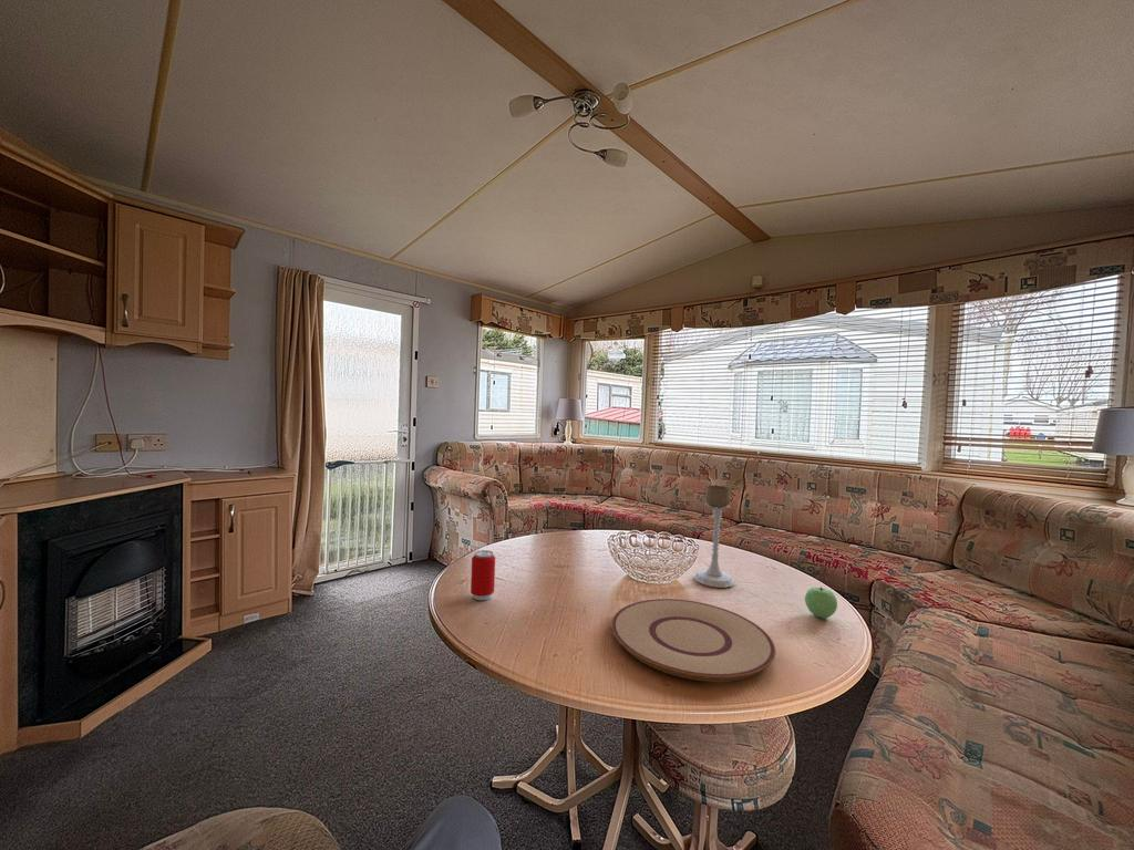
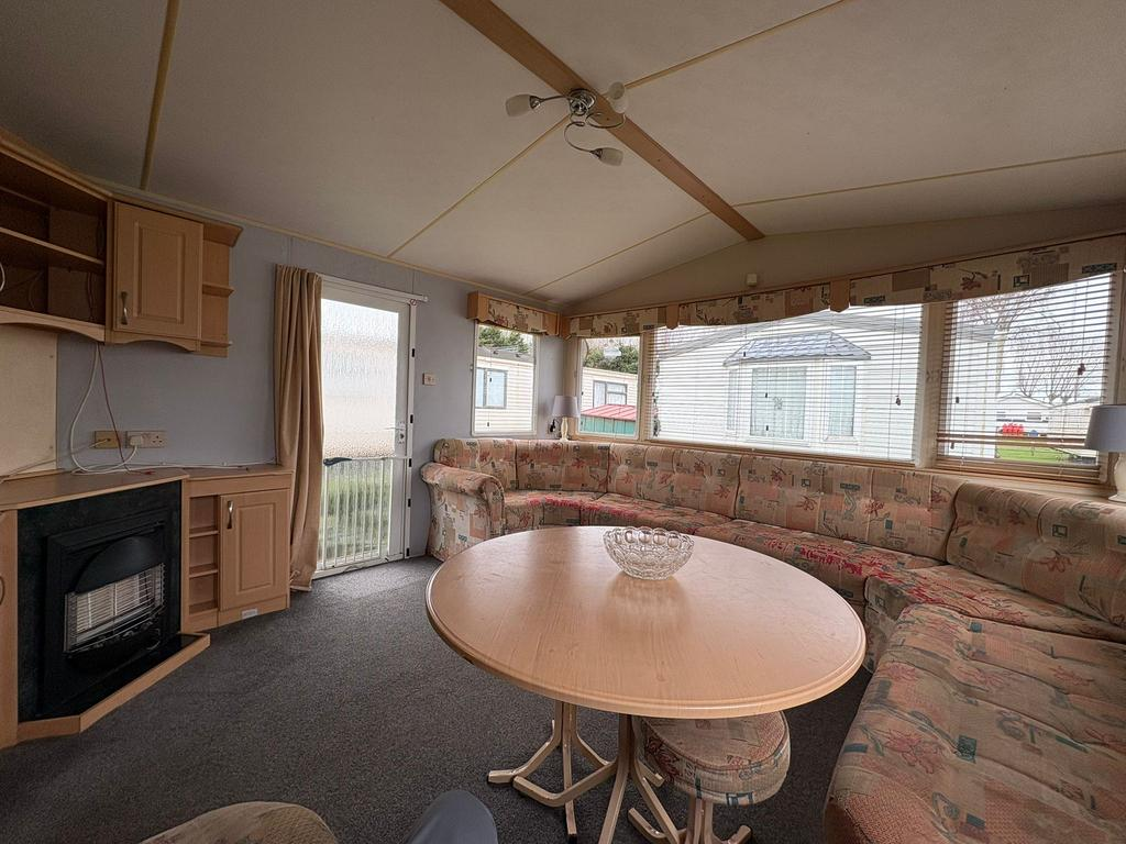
- candle holder (715, 533)
- beverage can (483, 574)
- plate (689, 634)
- apple (821, 601)
